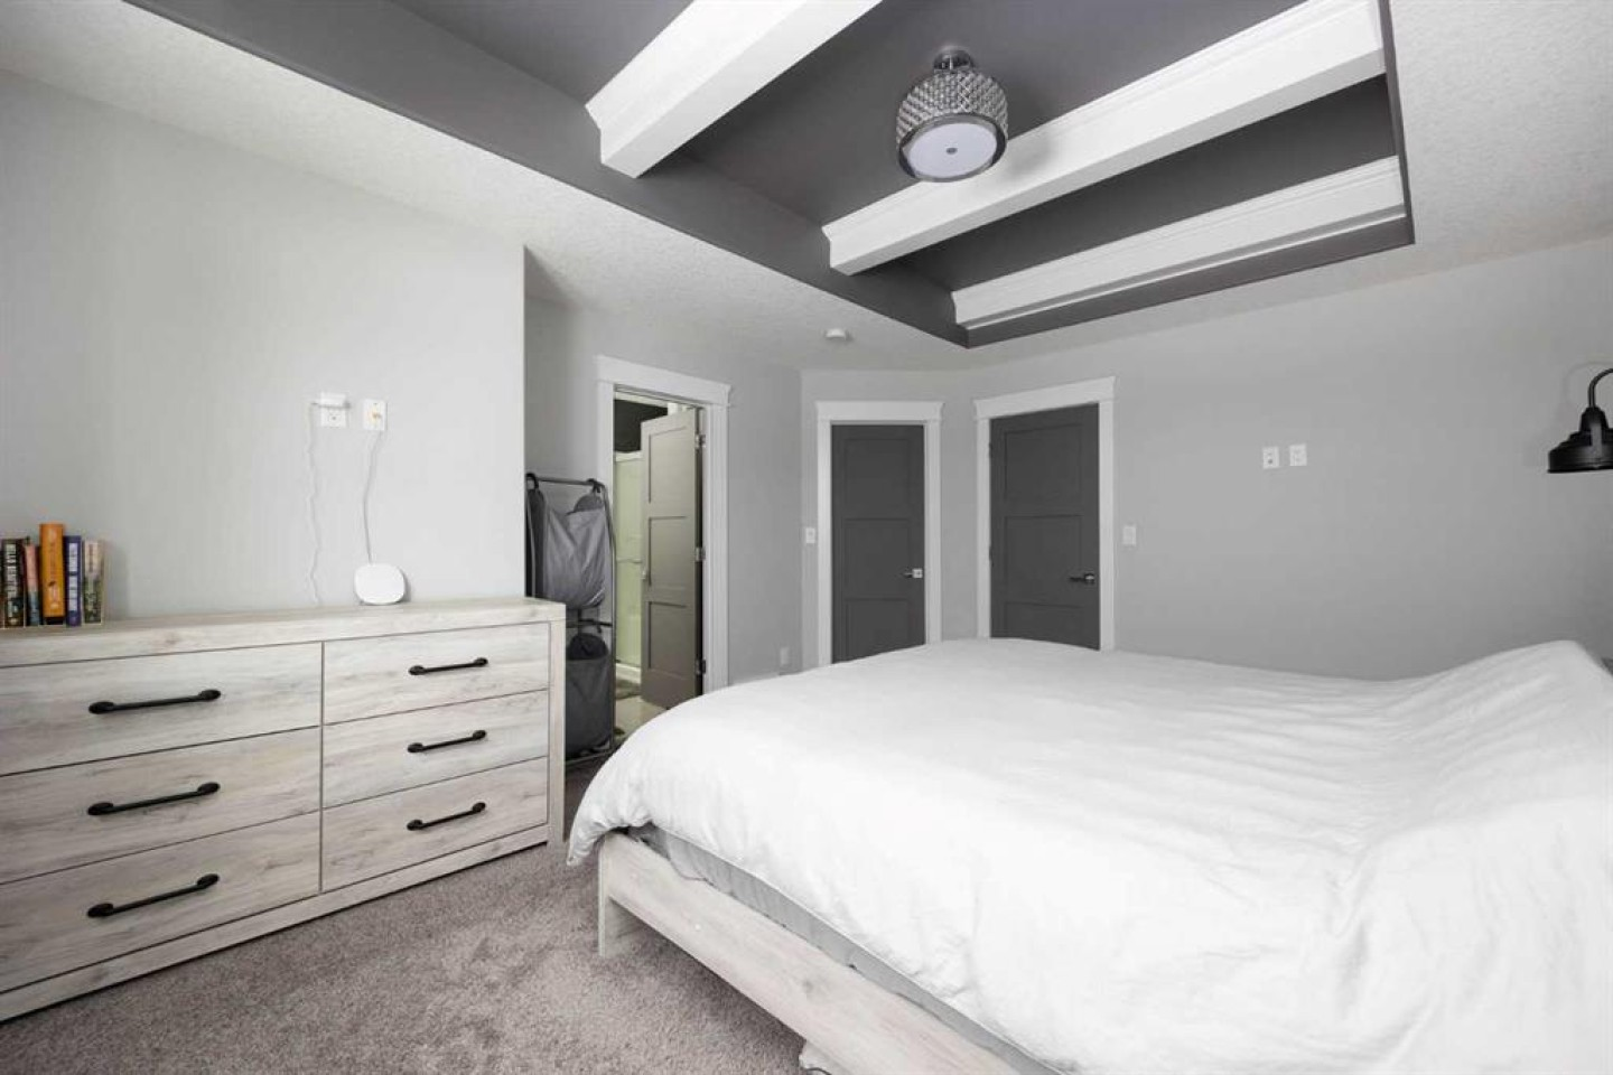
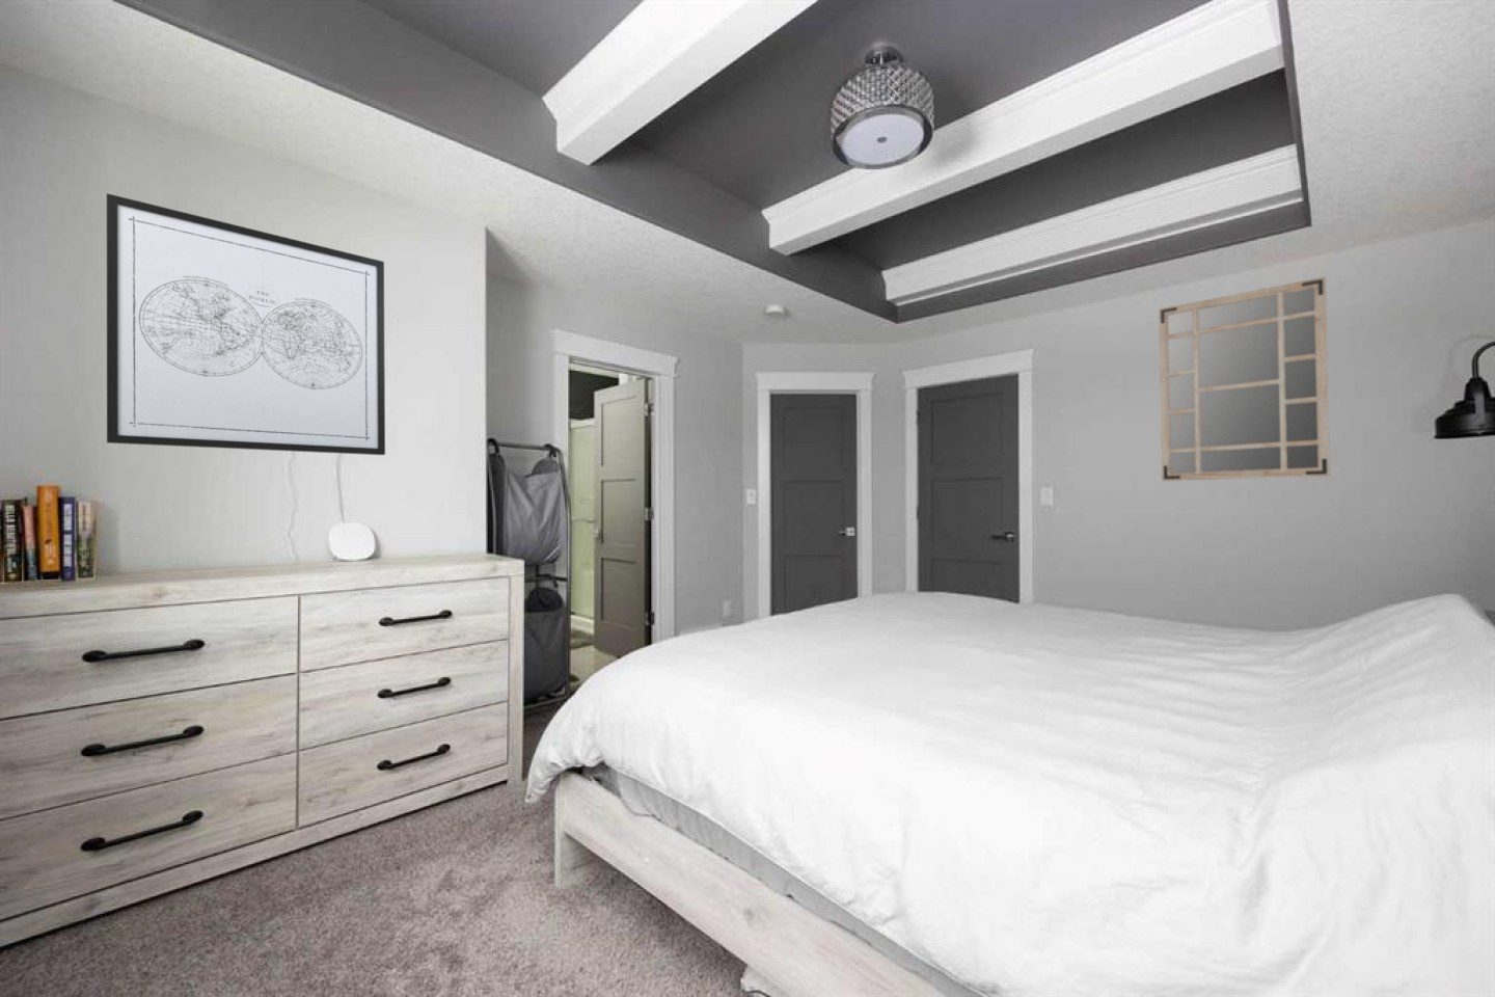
+ wall art (261, 340)
+ mirror (1238, 386)
